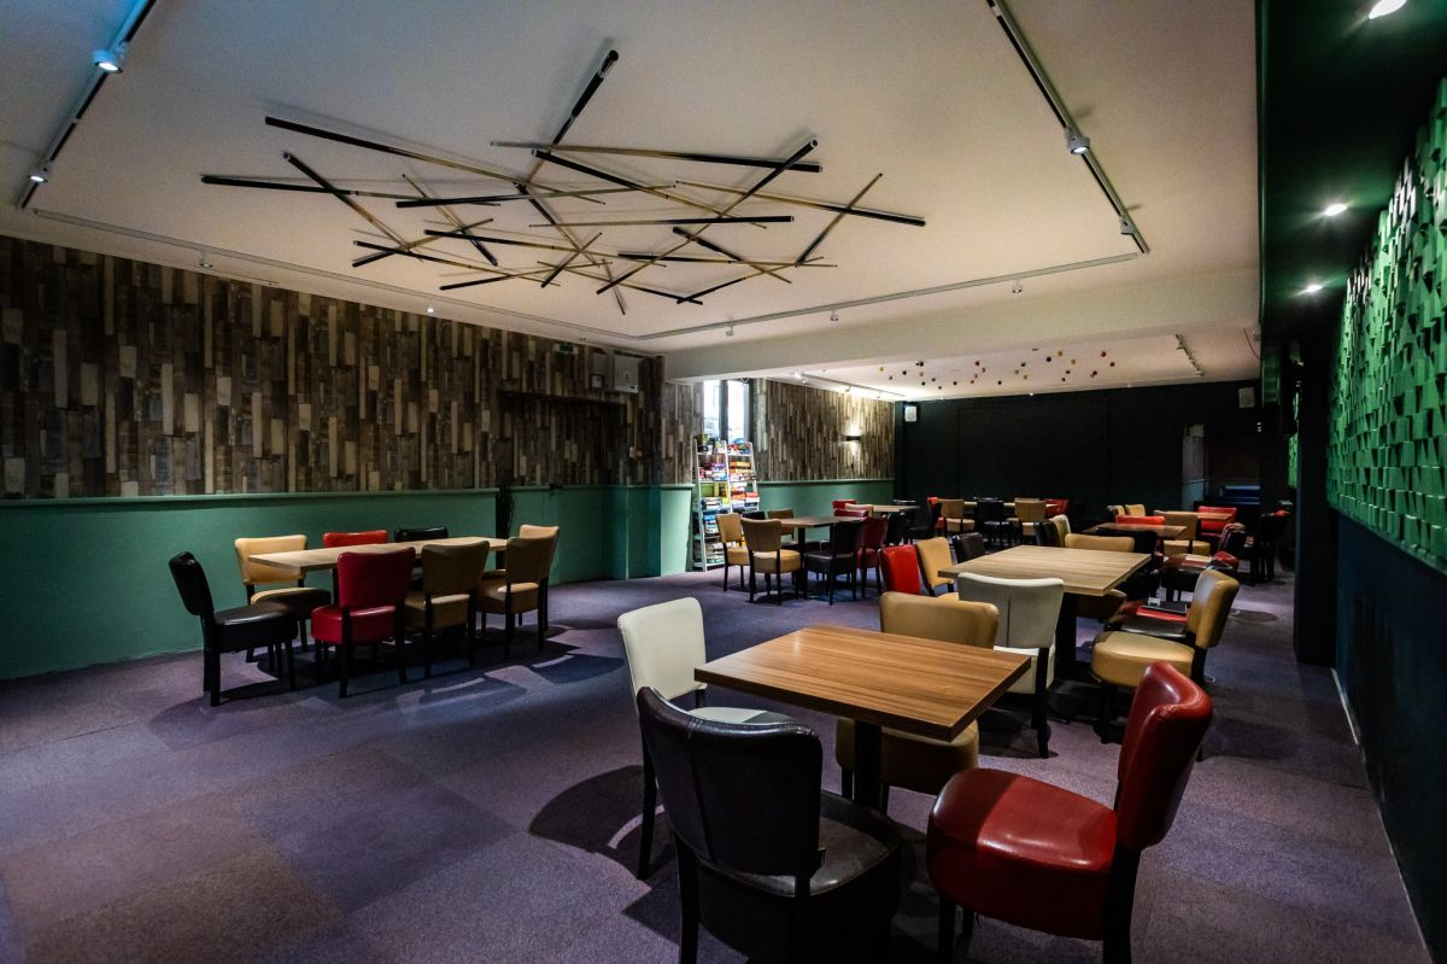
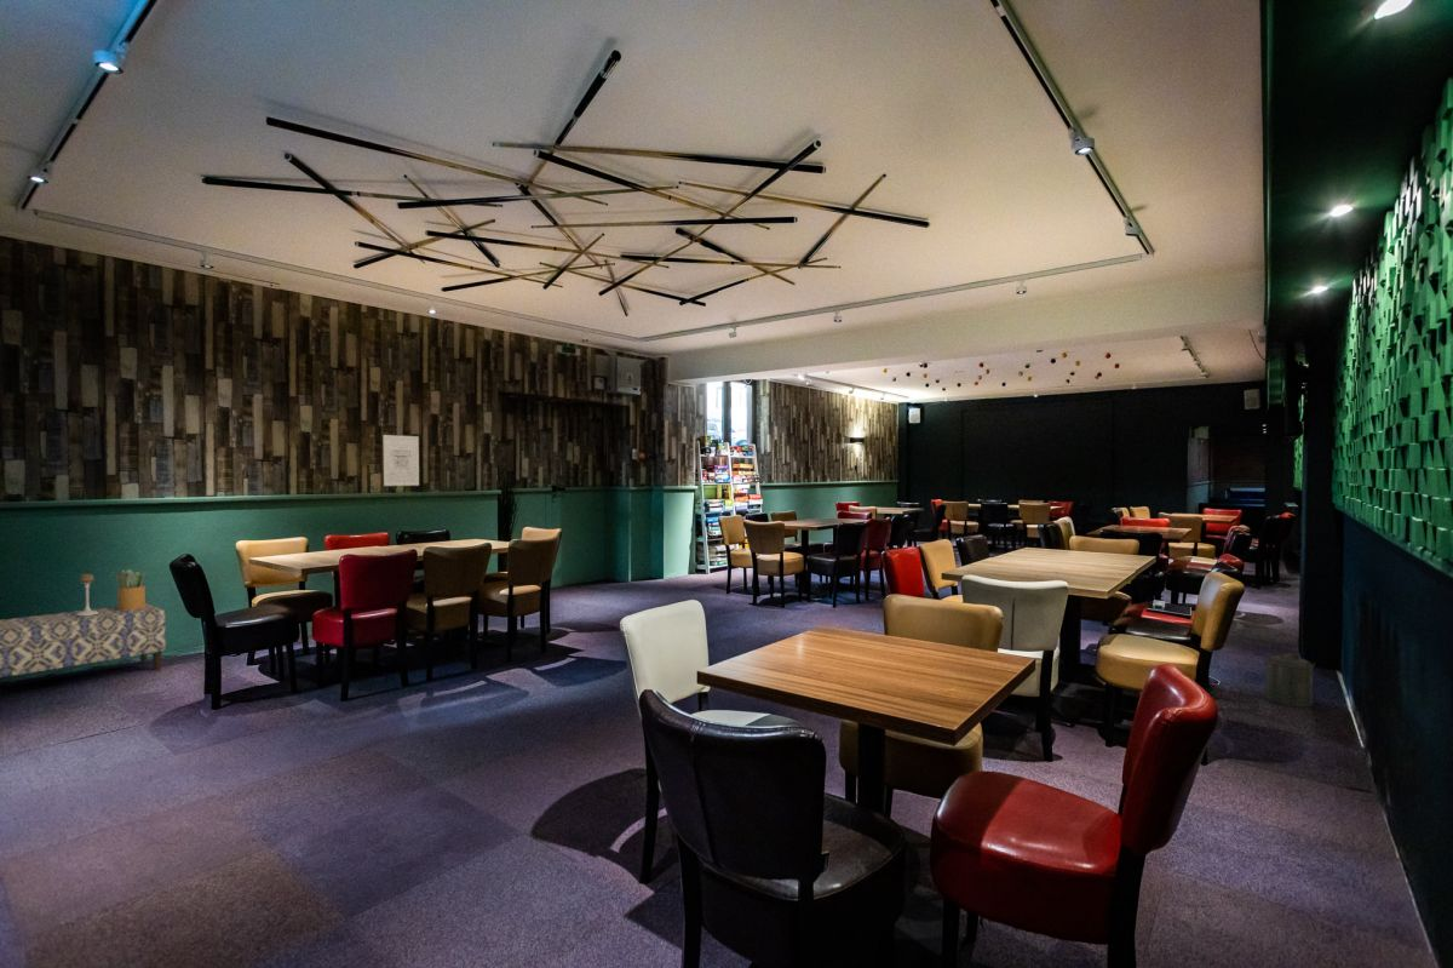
+ canister (1288, 676)
+ potted plant (131, 589)
+ wall art (401, 460)
+ bench (71, 647)
+ candle holder (87, 594)
